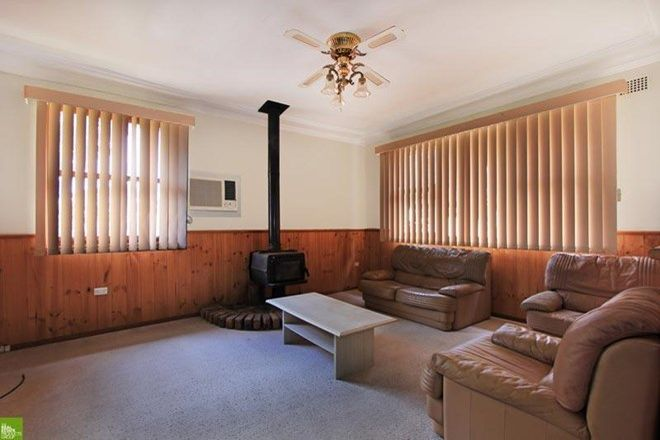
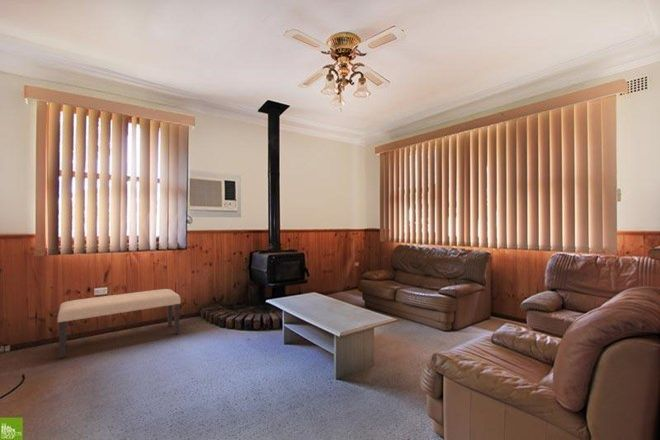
+ bench (122, 312)
